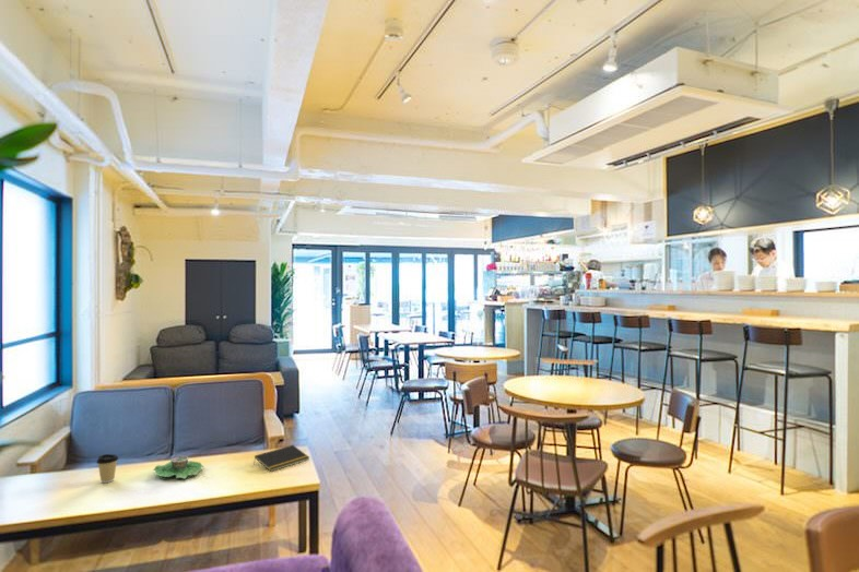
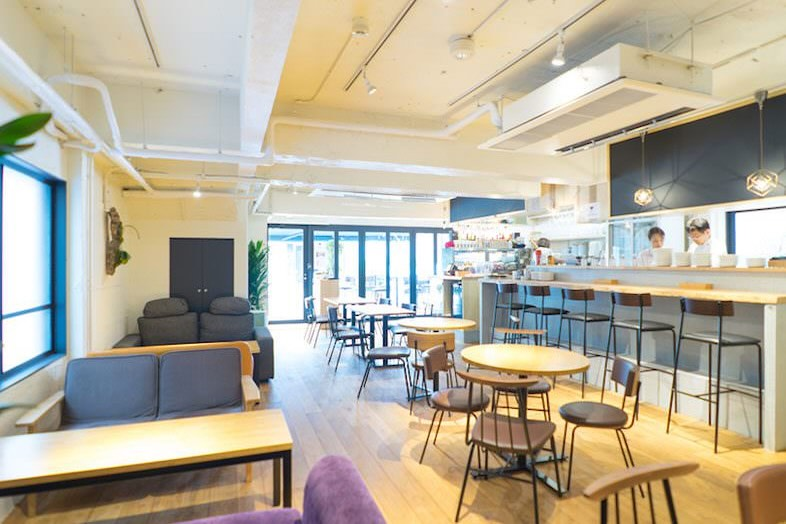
- succulent planter (179, 464)
- coffee cup (107, 468)
- notepad (282, 457)
